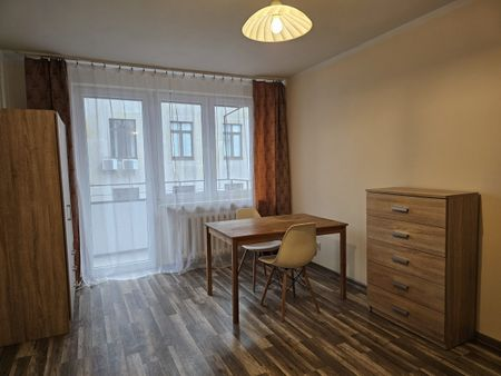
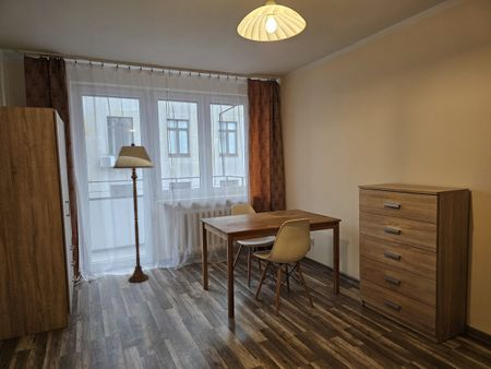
+ floor lamp (135, 212)
